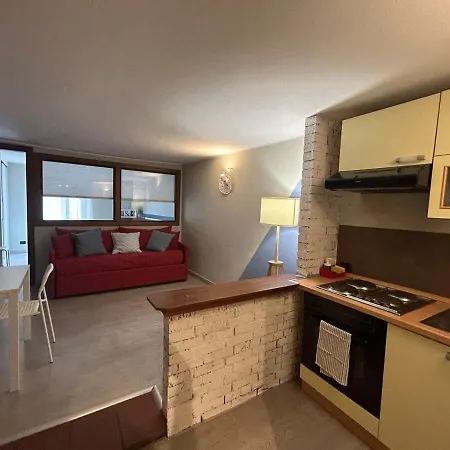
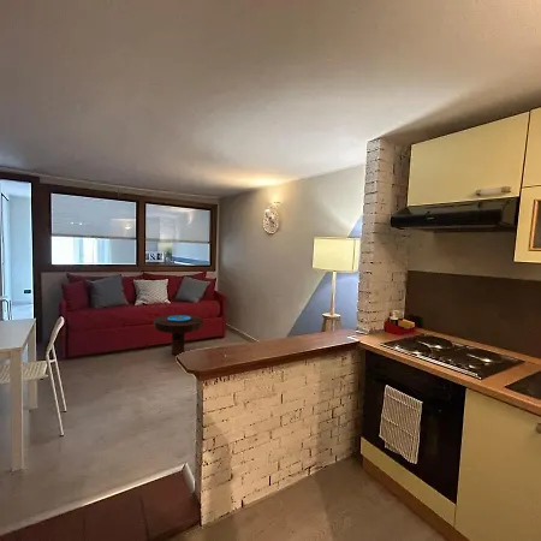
+ side table (178, 335)
